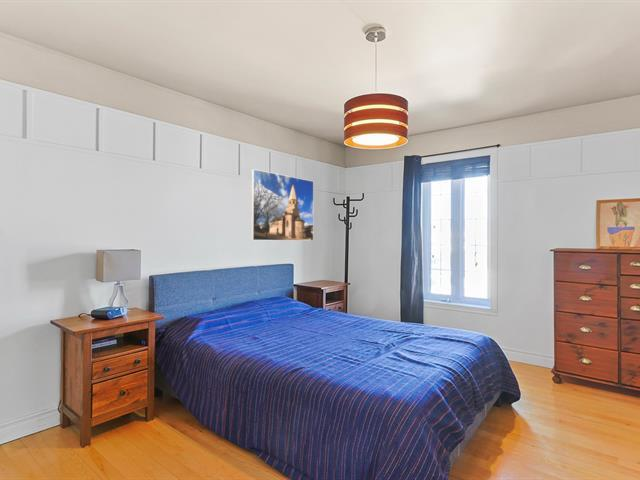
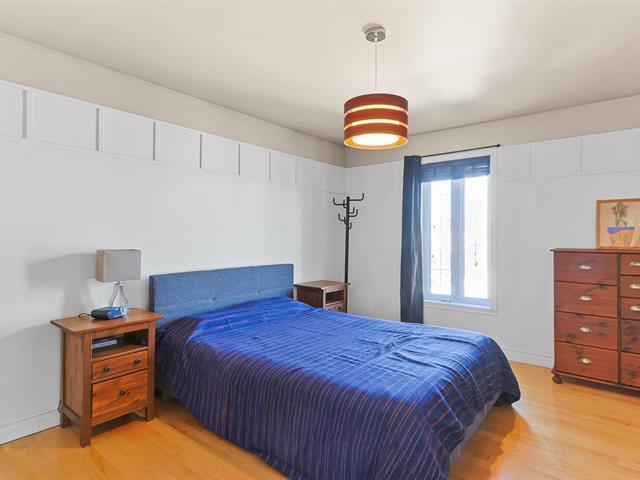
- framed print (285, 208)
